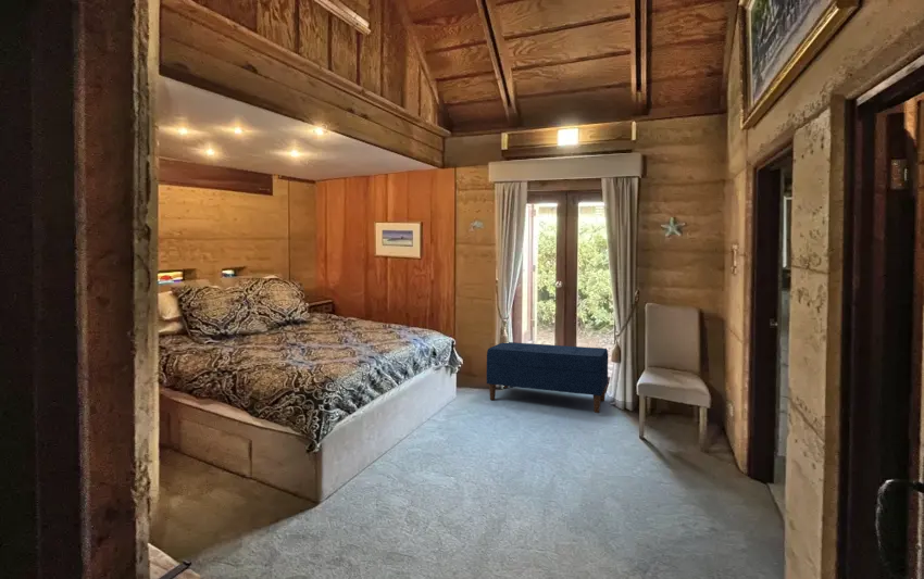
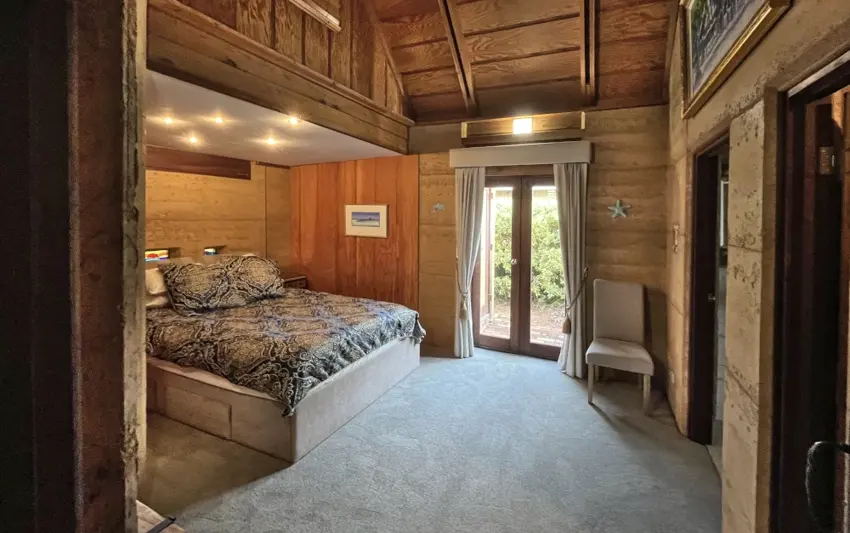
- bench (547, 374)
